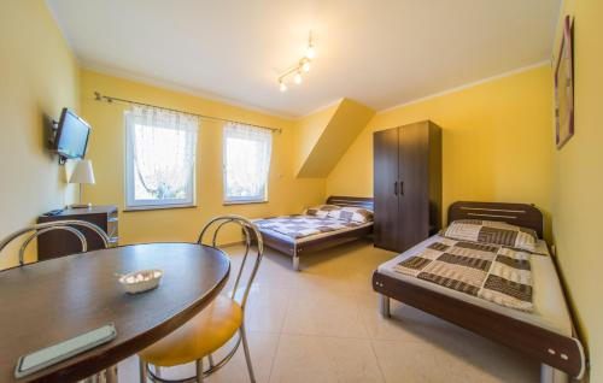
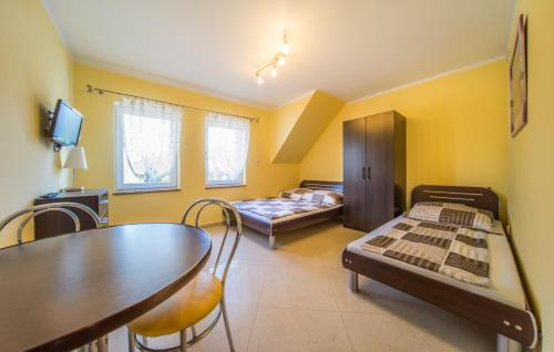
- smartphone (71, 346)
- legume (141, 279)
